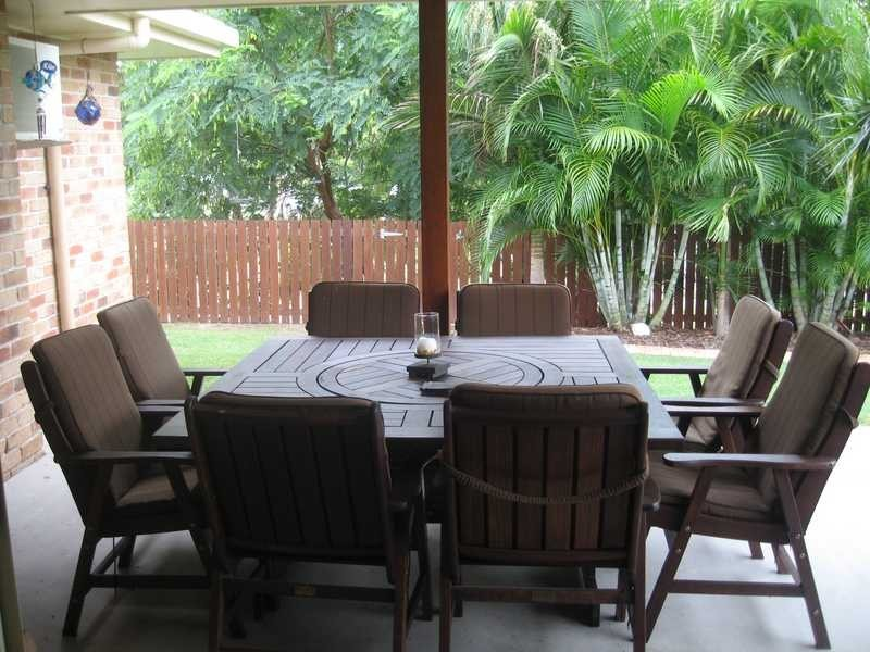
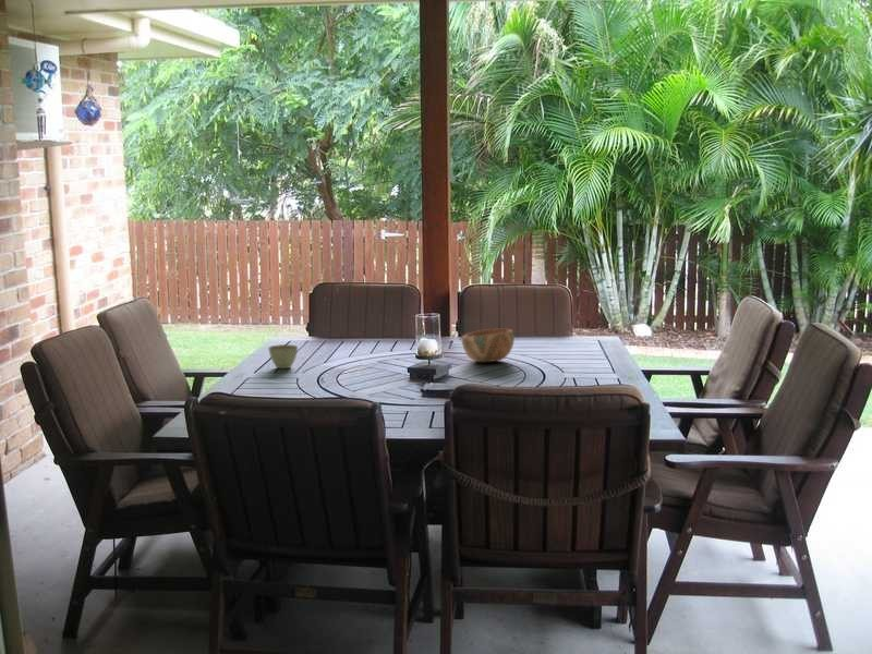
+ bowl (487, 346)
+ flower pot (283, 356)
